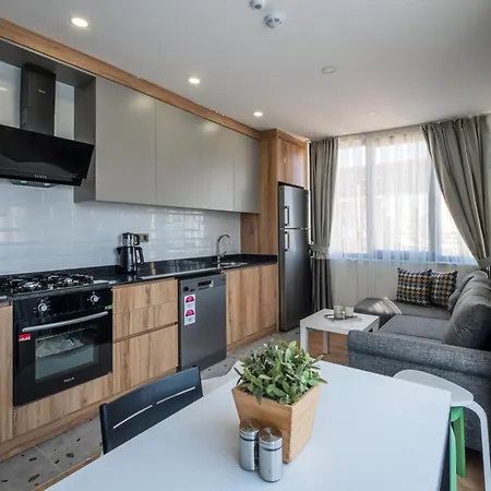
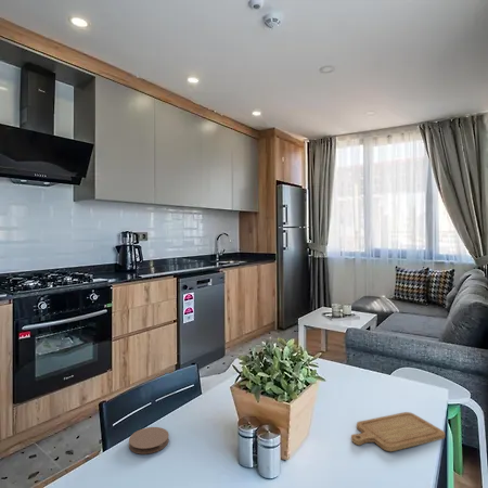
+ coaster (149, 439)
+ chopping board (391, 431)
